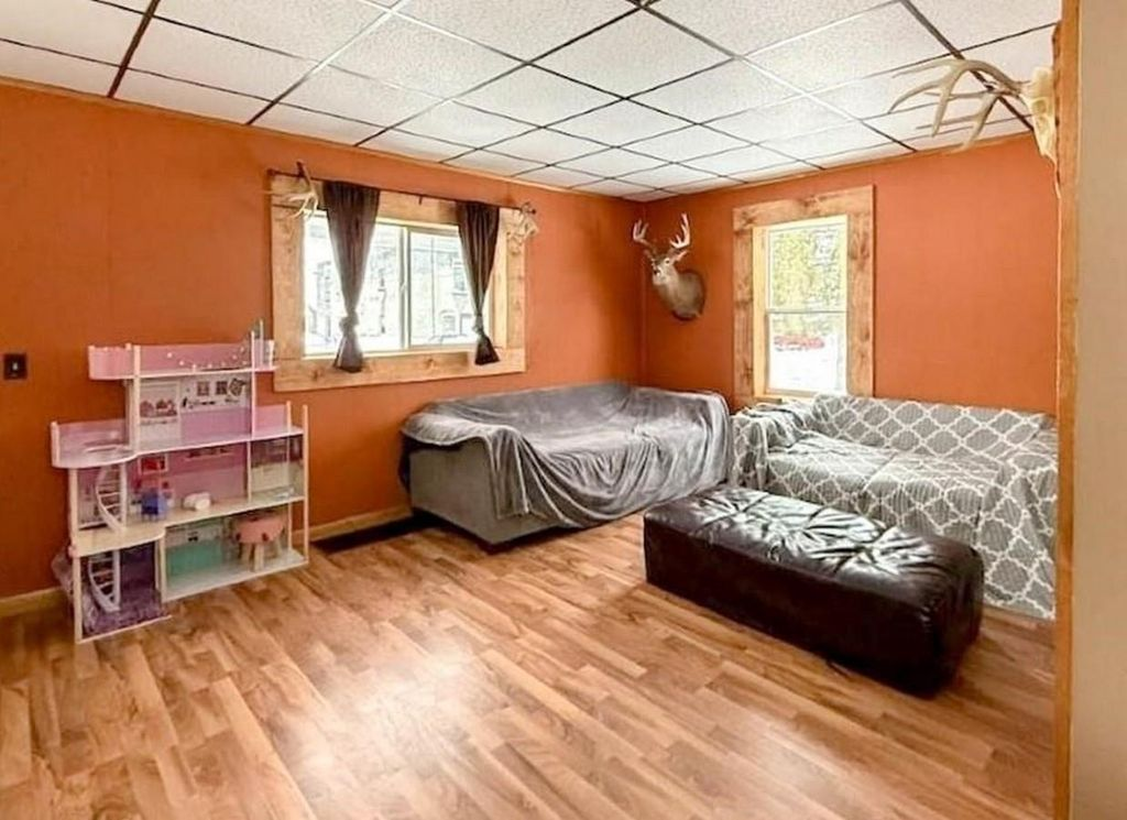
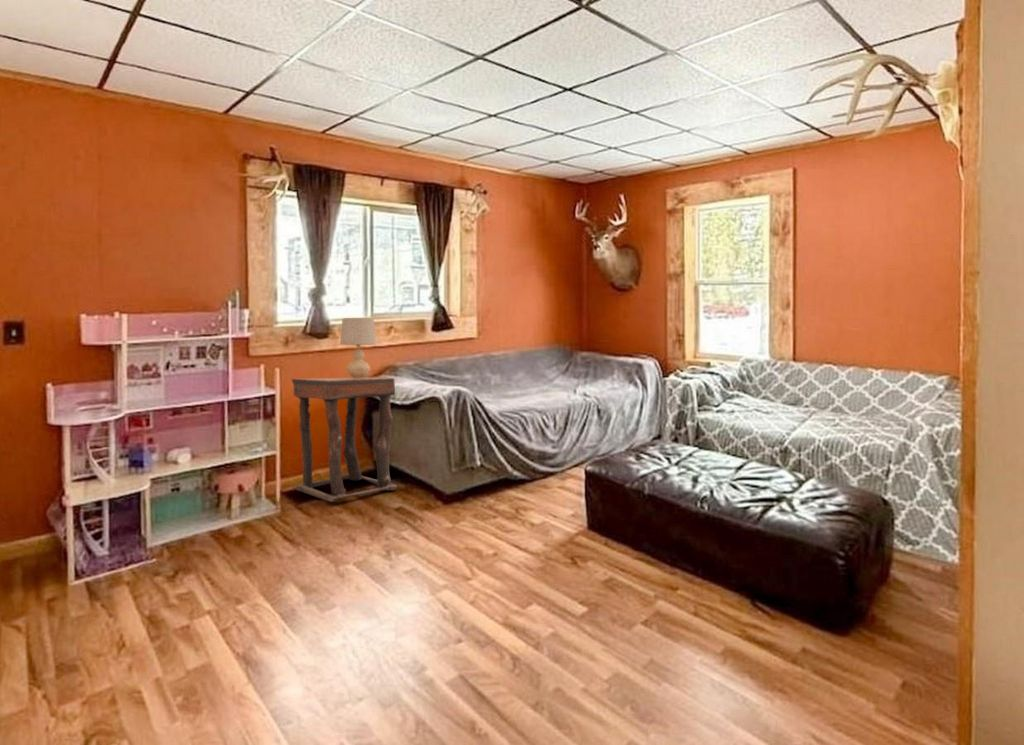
+ side table (345, 434)
+ table lamp (358, 348)
